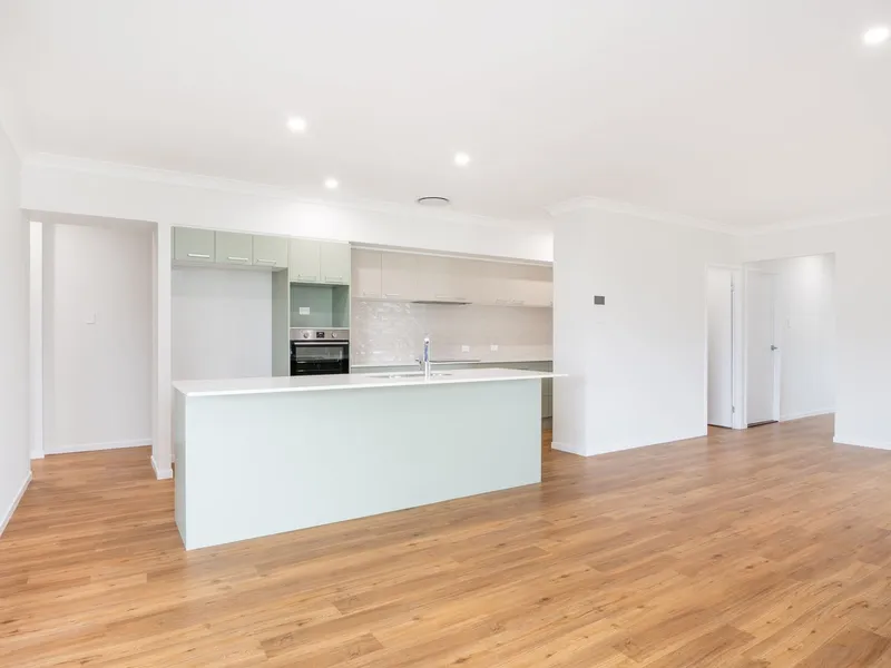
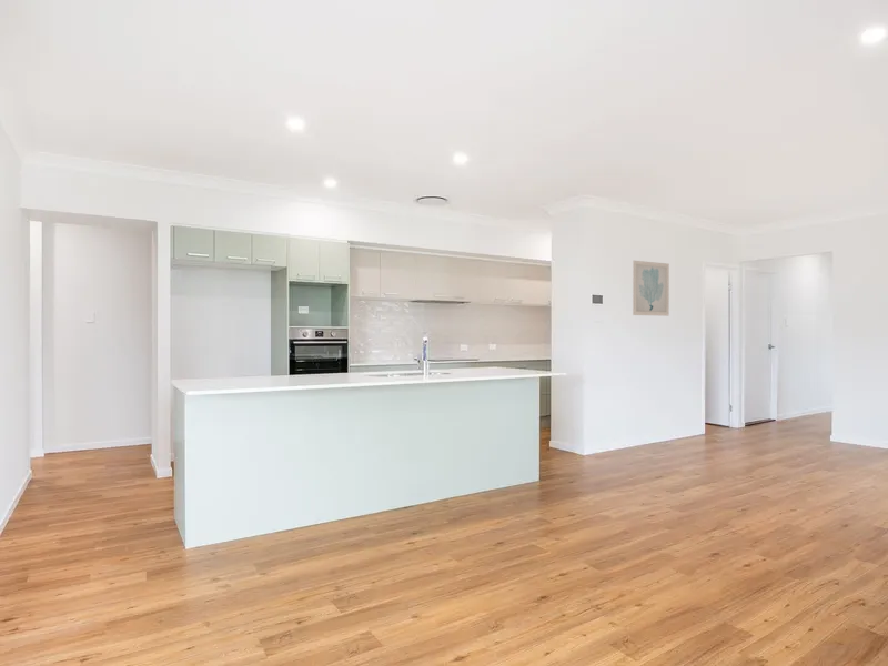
+ wall art (650, 289)
